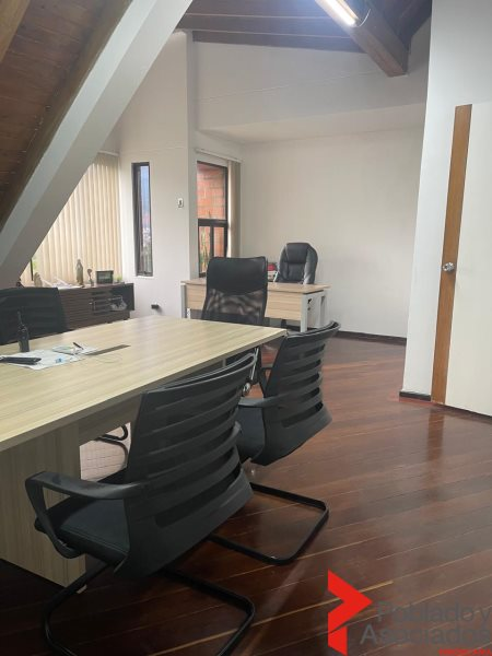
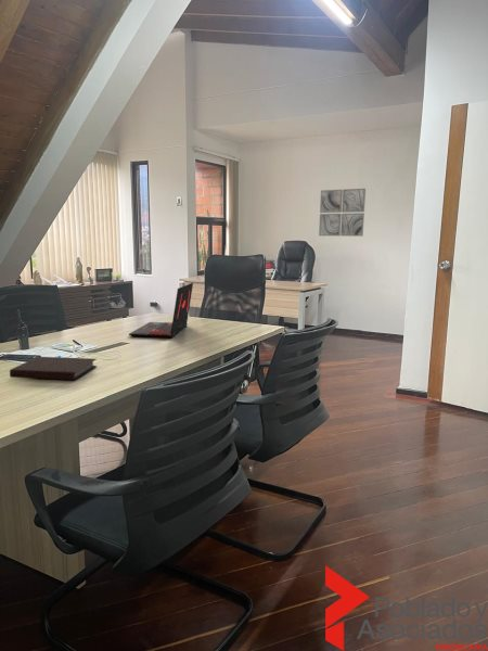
+ notebook (55, 368)
+ laptop (174, 312)
+ wall art (341, 212)
